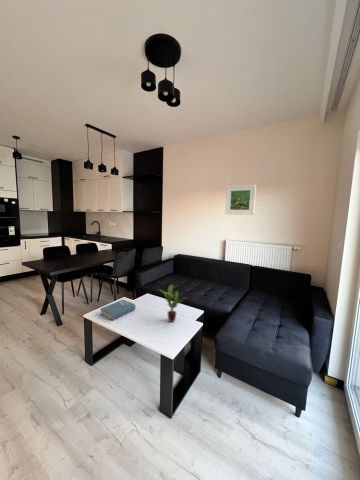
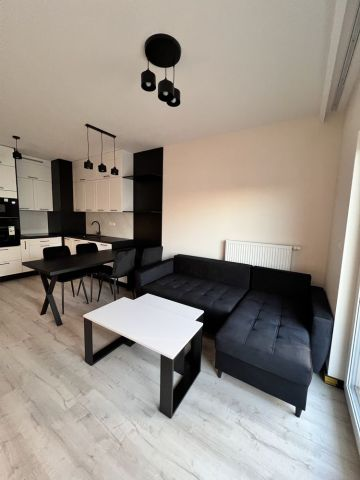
- potted plant (172, 304)
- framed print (240, 200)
- book (118, 309)
